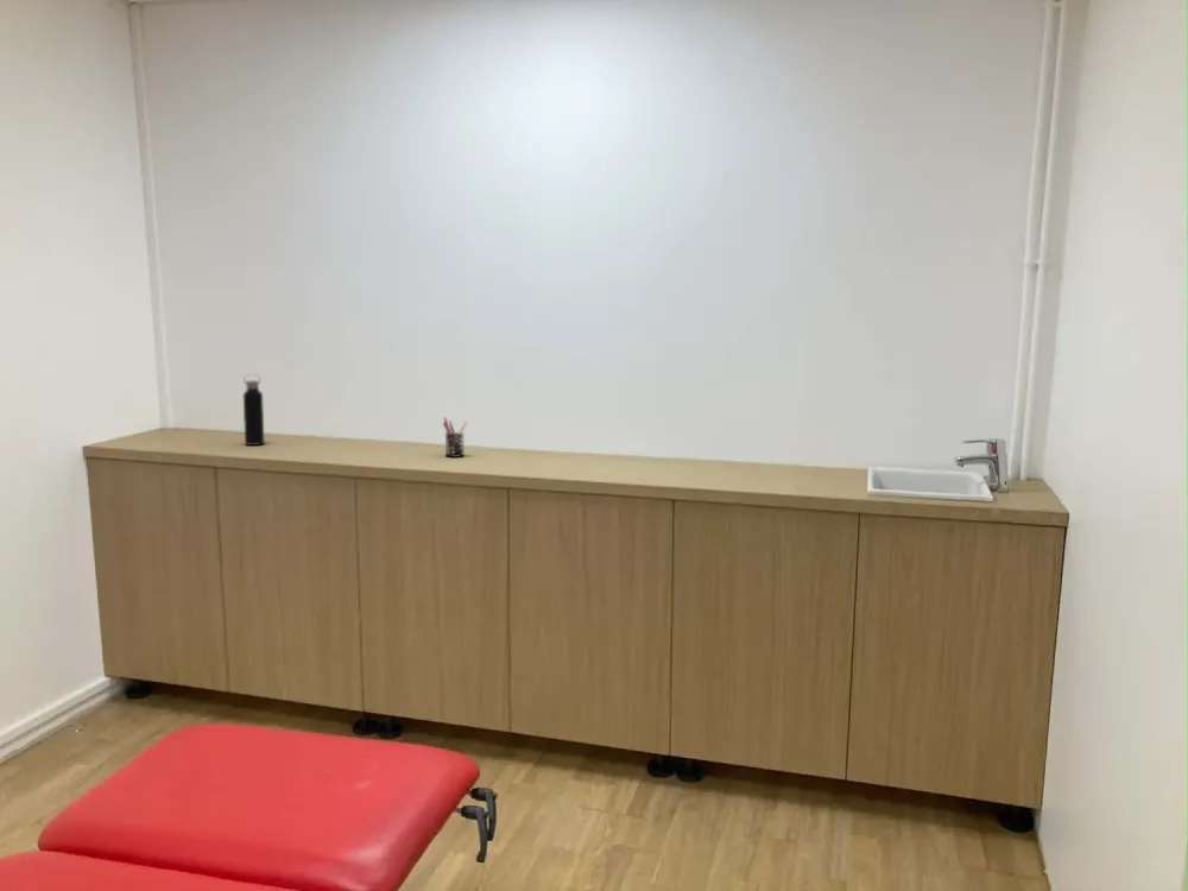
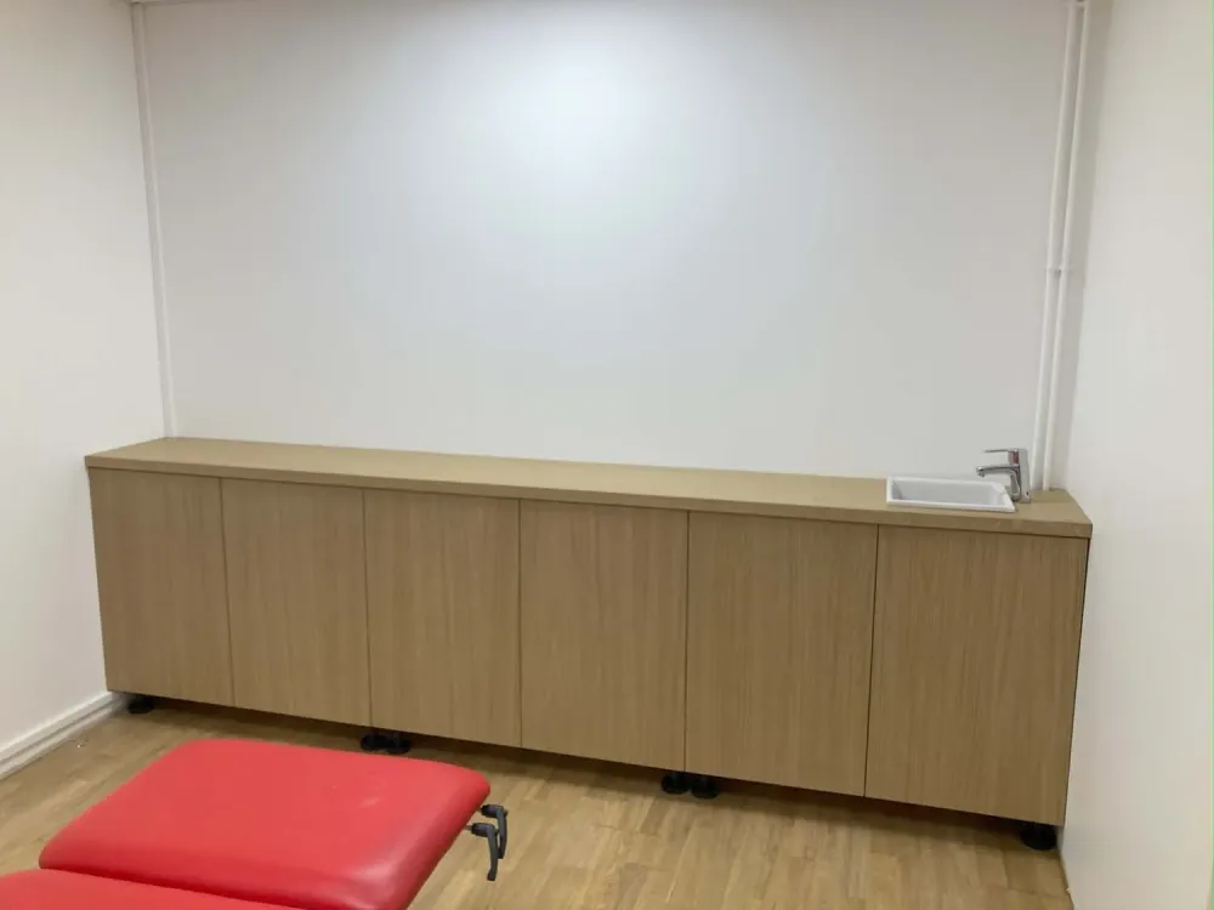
- water bottle (253, 409)
- pen holder (453, 436)
